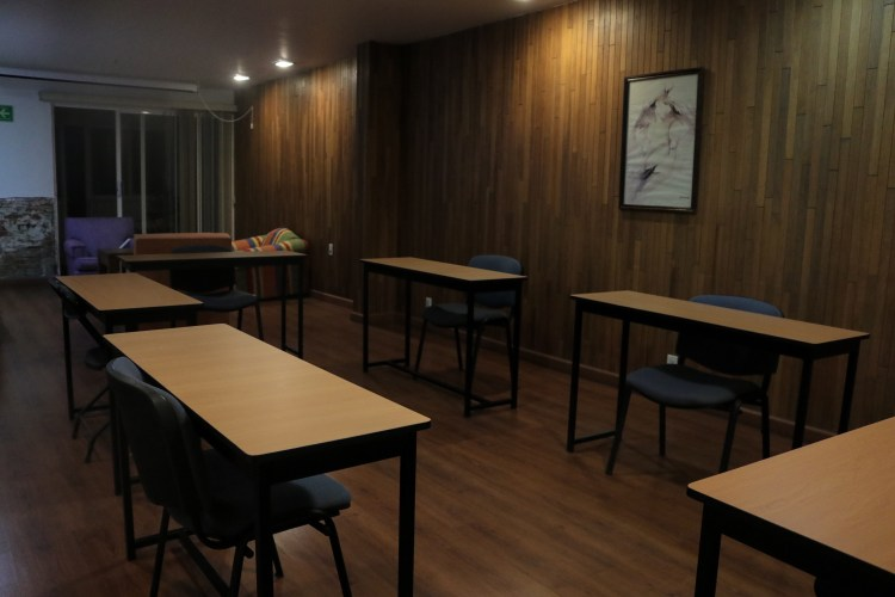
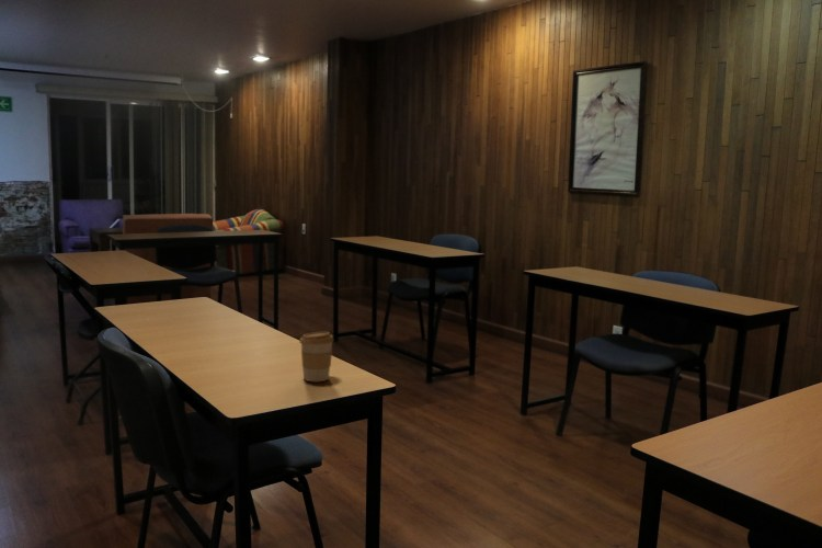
+ coffee cup (316, 355)
